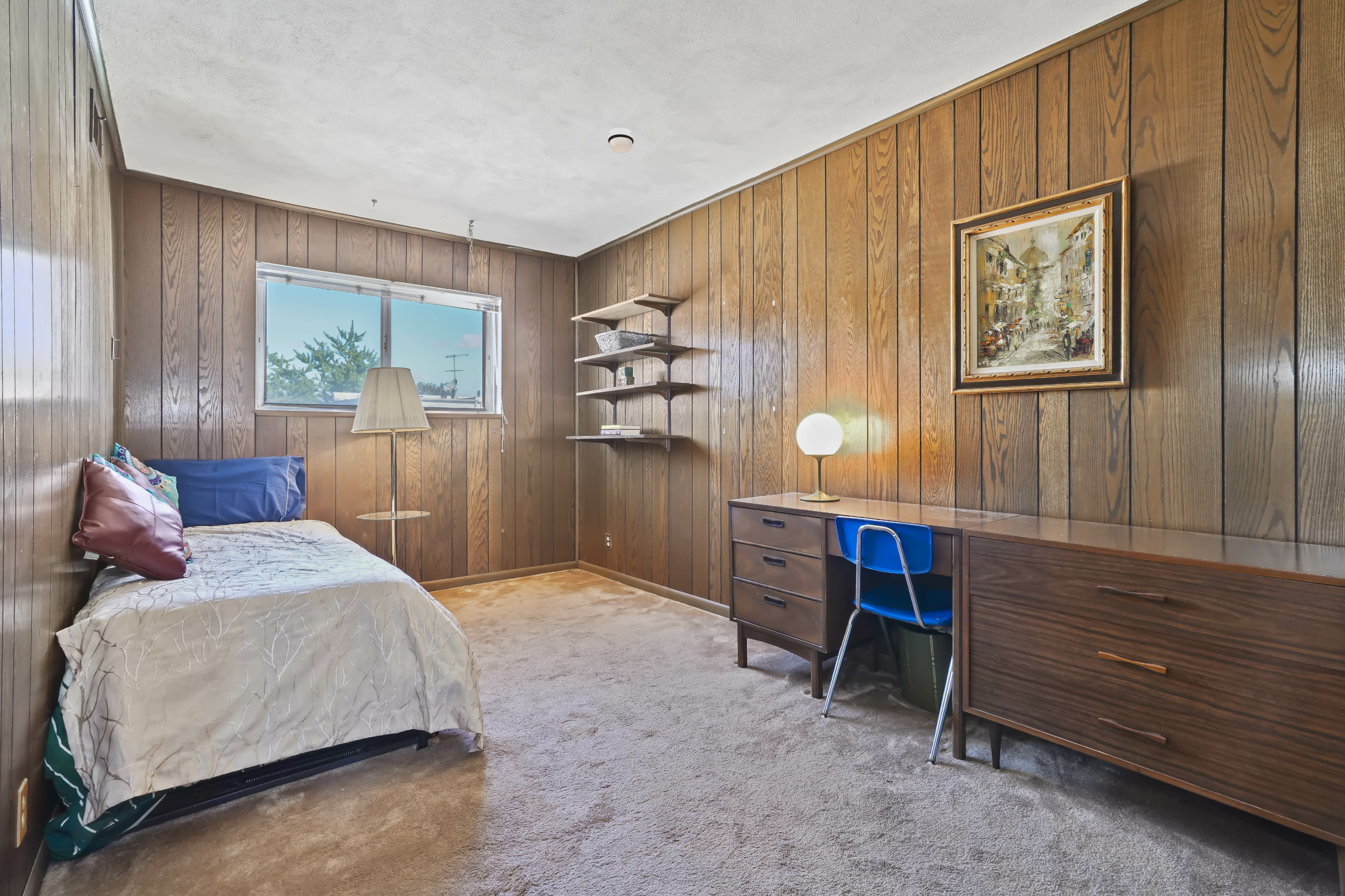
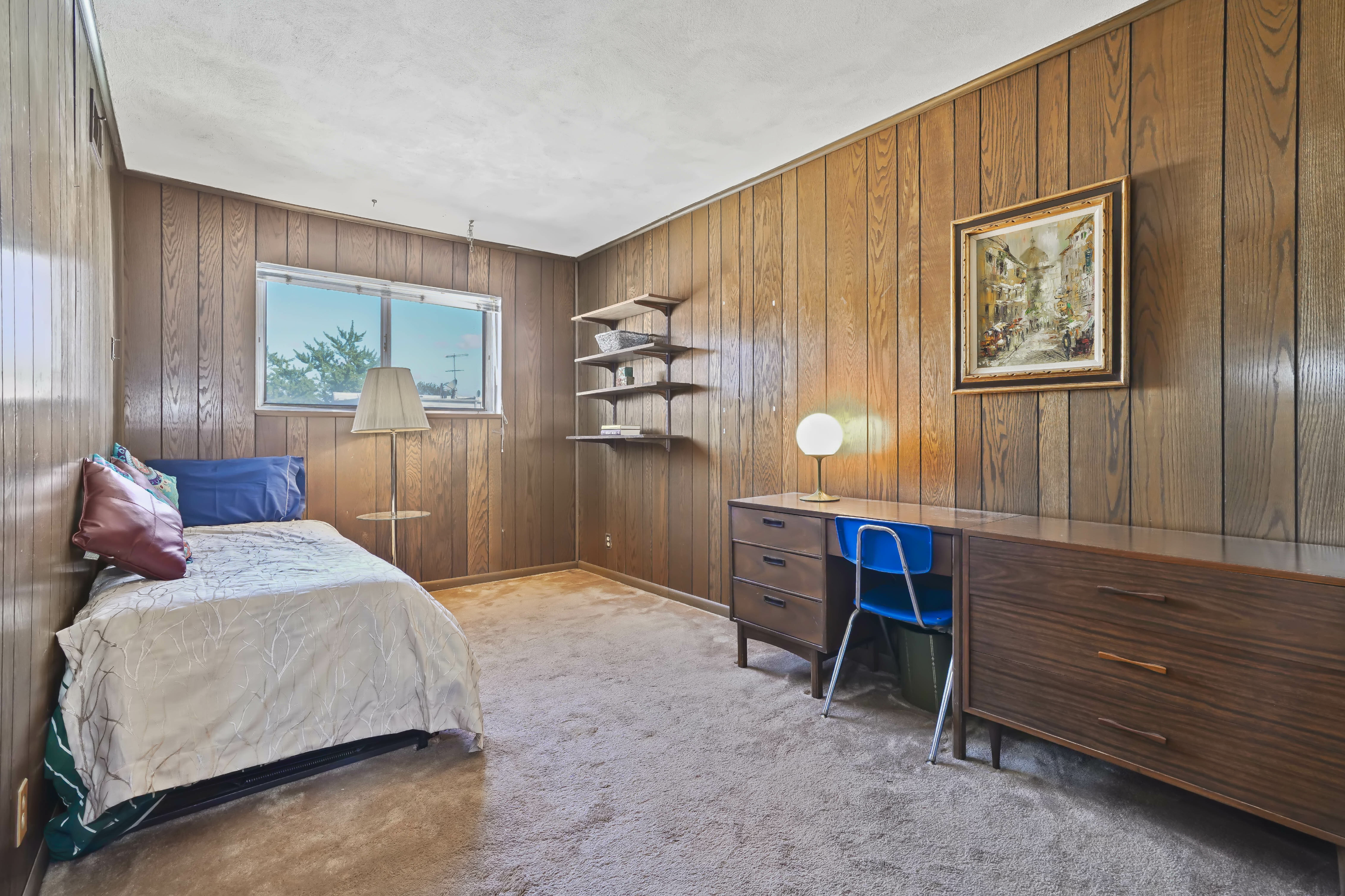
- smoke detector (621, 141)
